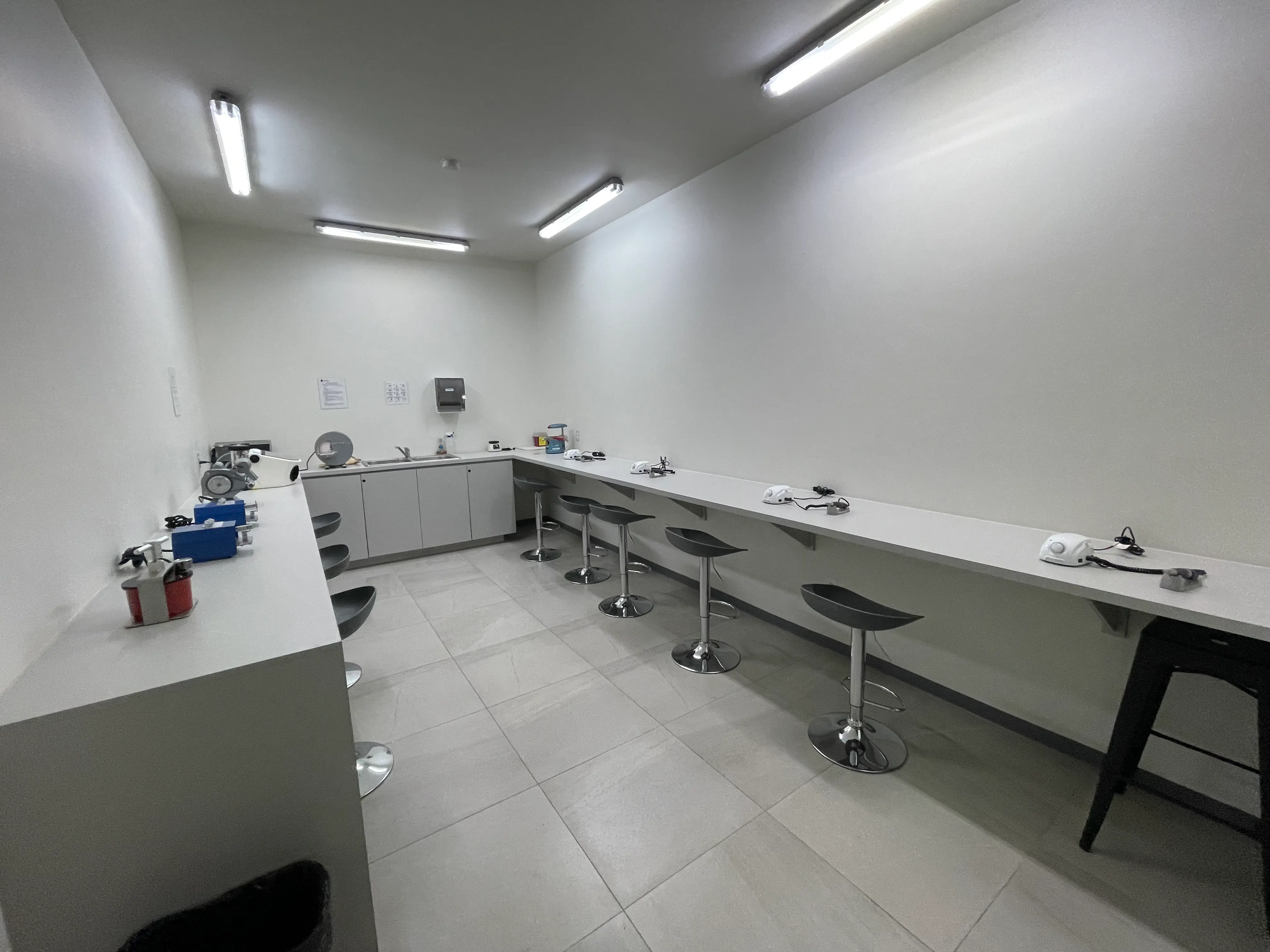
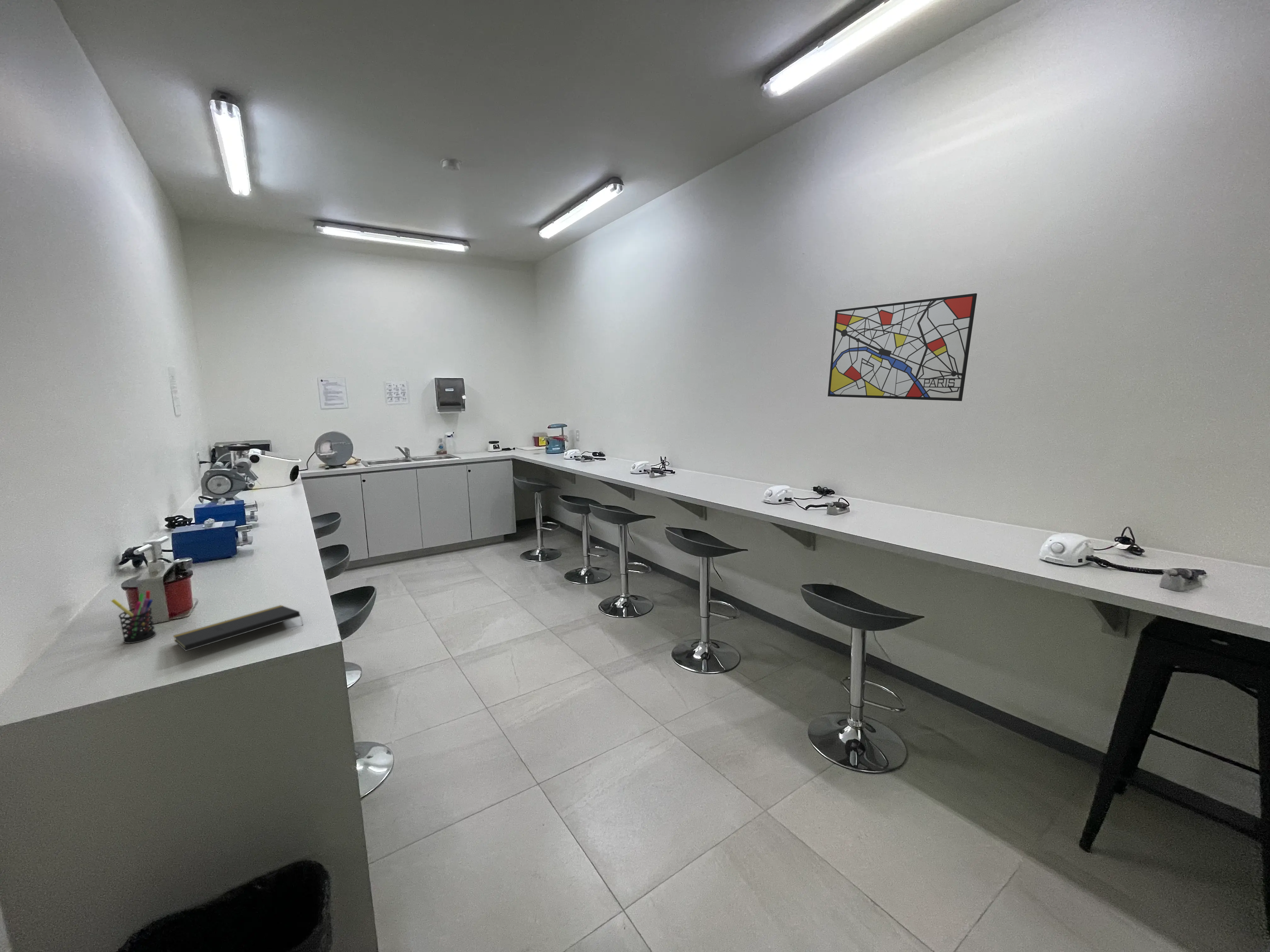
+ pen holder (139, 614)
+ notepad (238, 626)
+ wall art (893, 351)
